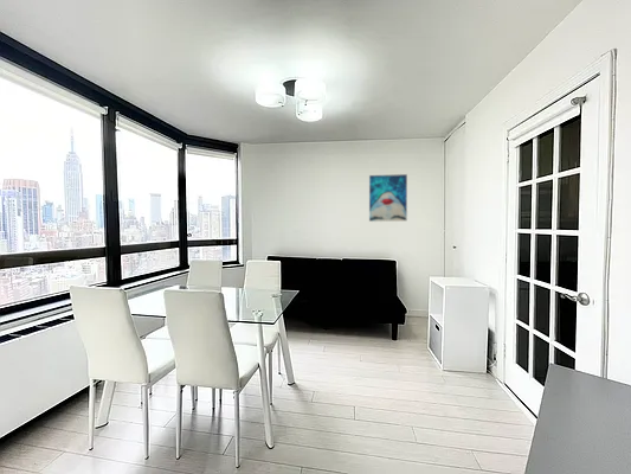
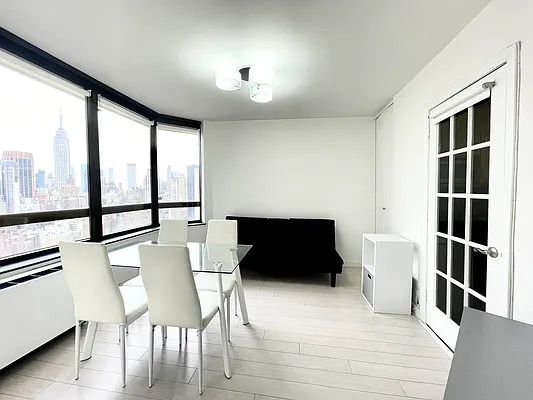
- wall art (387, 198)
